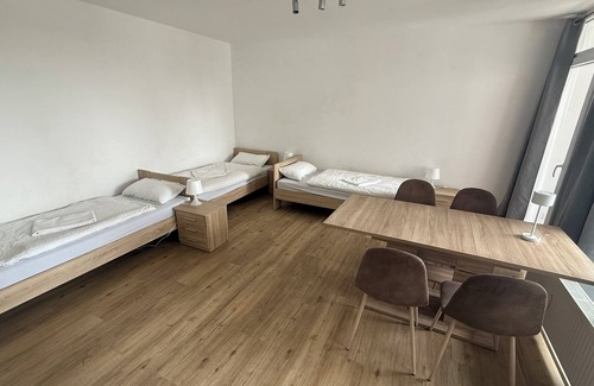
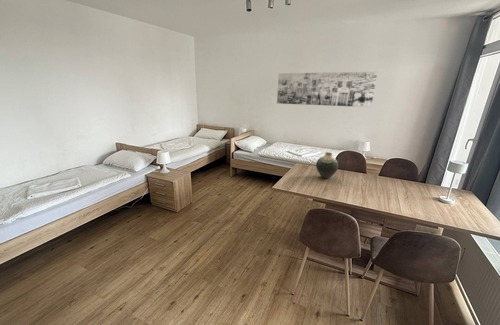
+ vase (327, 165)
+ wall art (322, 89)
